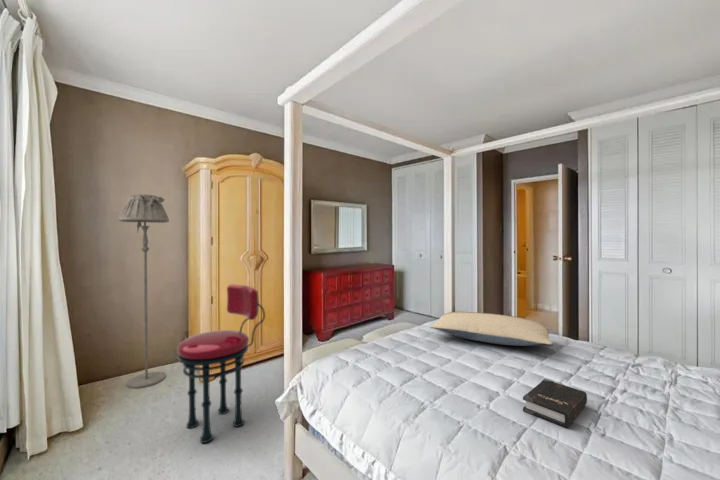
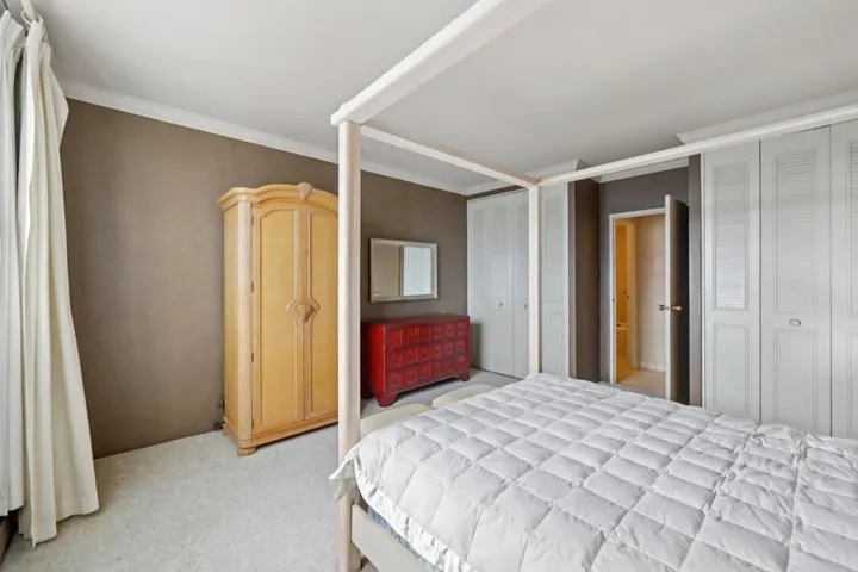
- floor lamp (145, 288)
- pillow (489, 327)
- stool (222, 354)
- hardback book (555, 401)
